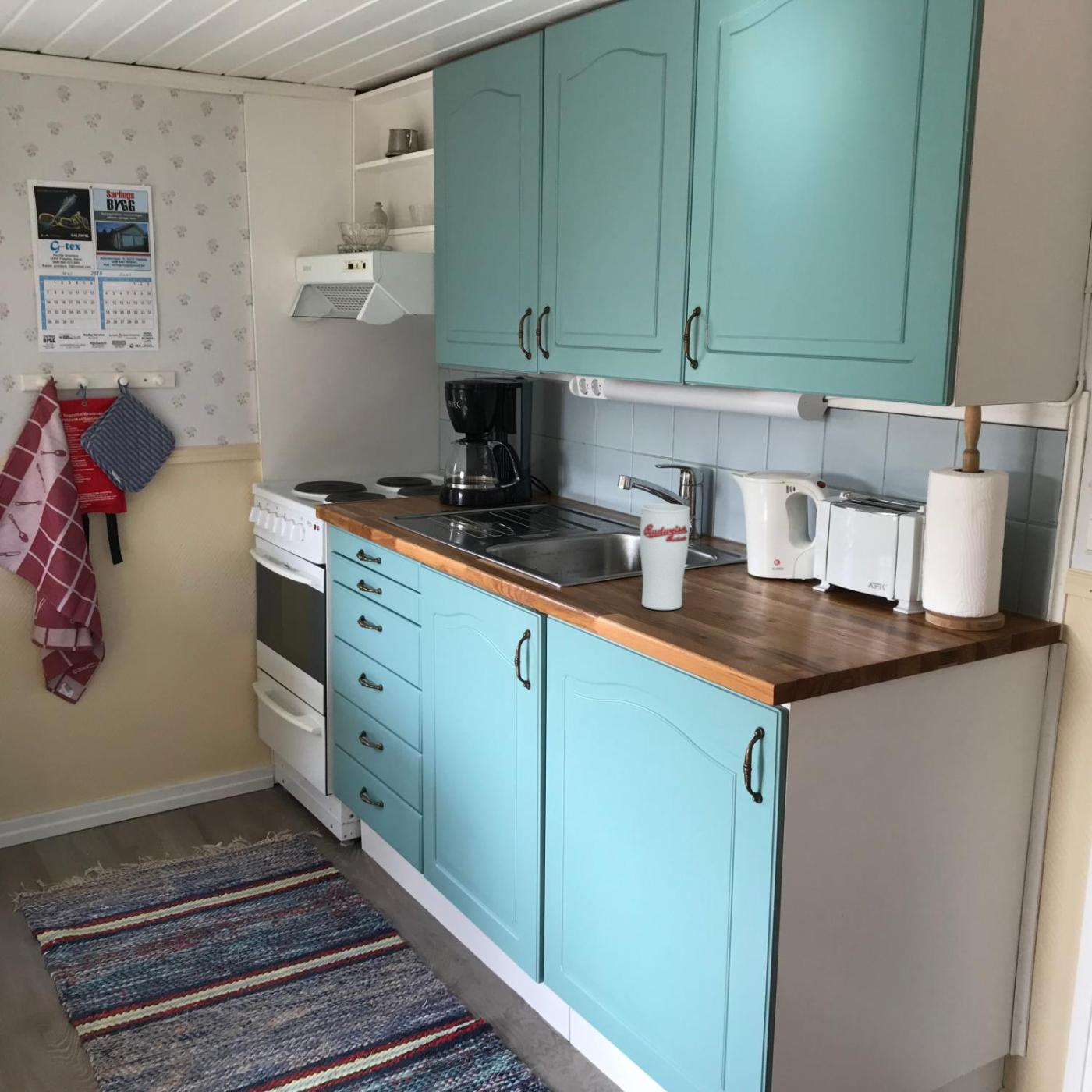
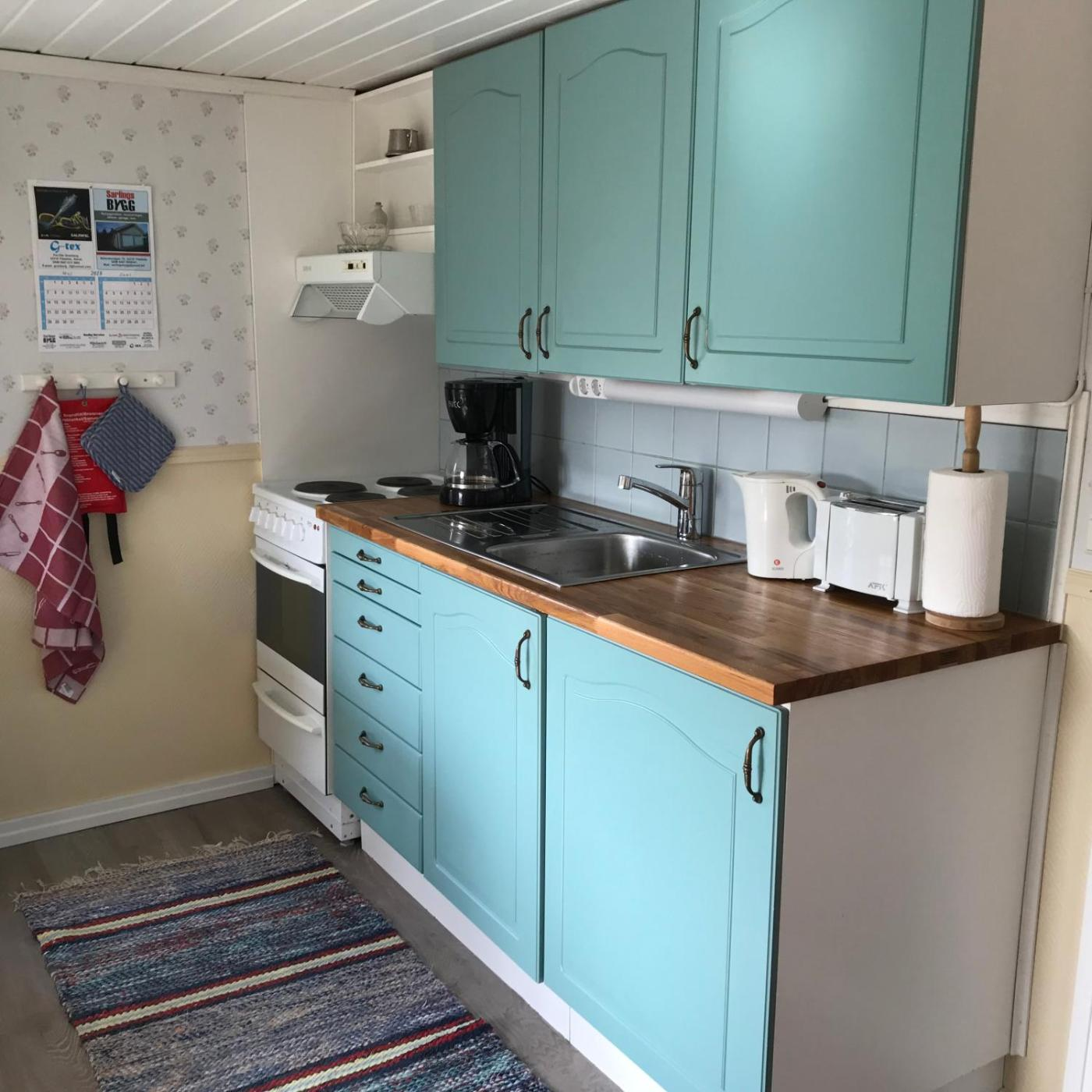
- cup (663, 556)
